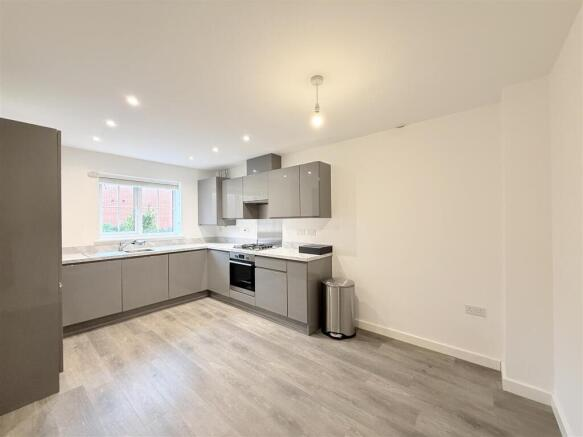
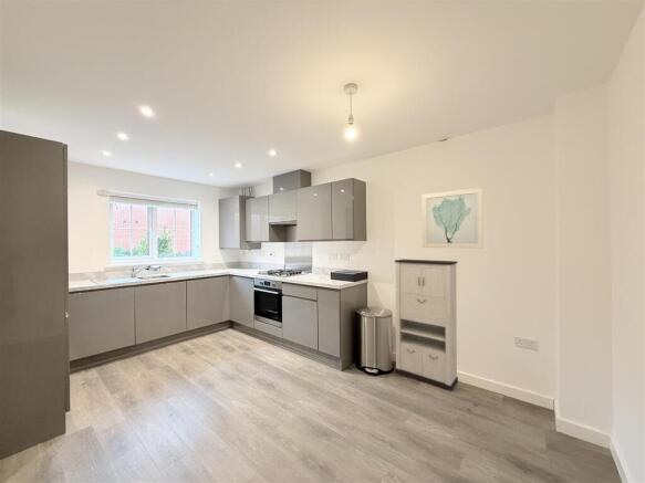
+ cabinet (425, 318)
+ wall art (450, 219)
